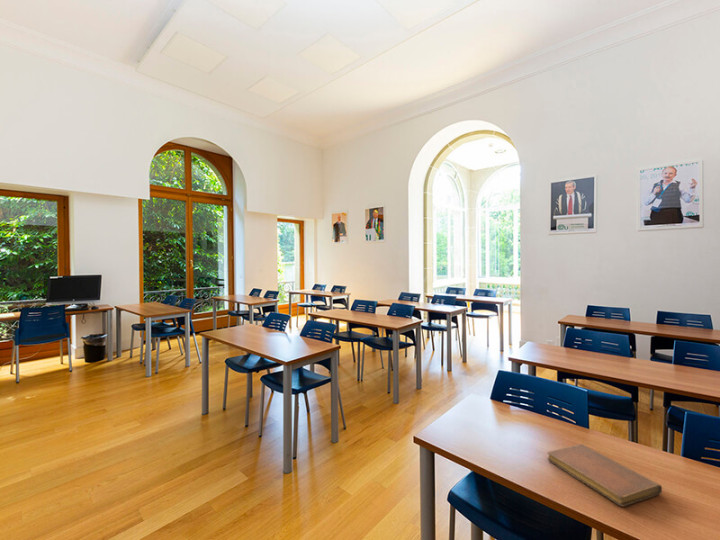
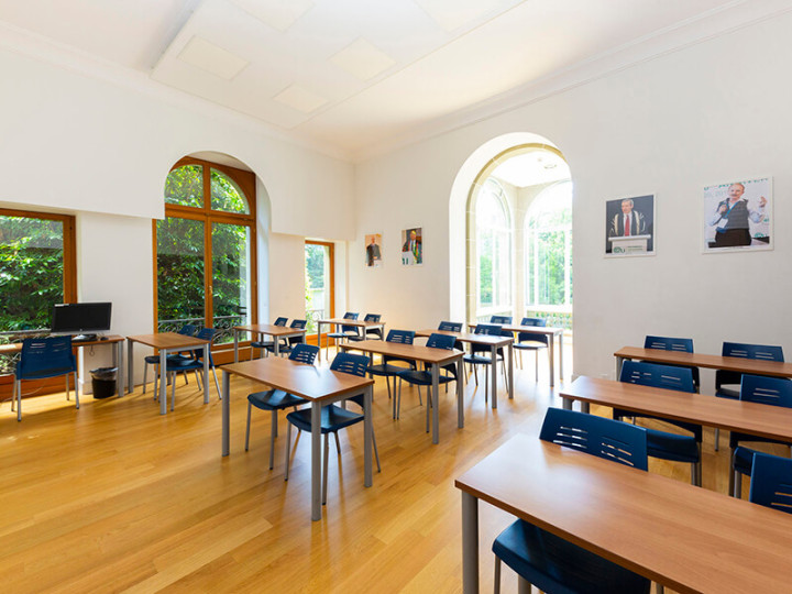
- notebook (599, 470)
